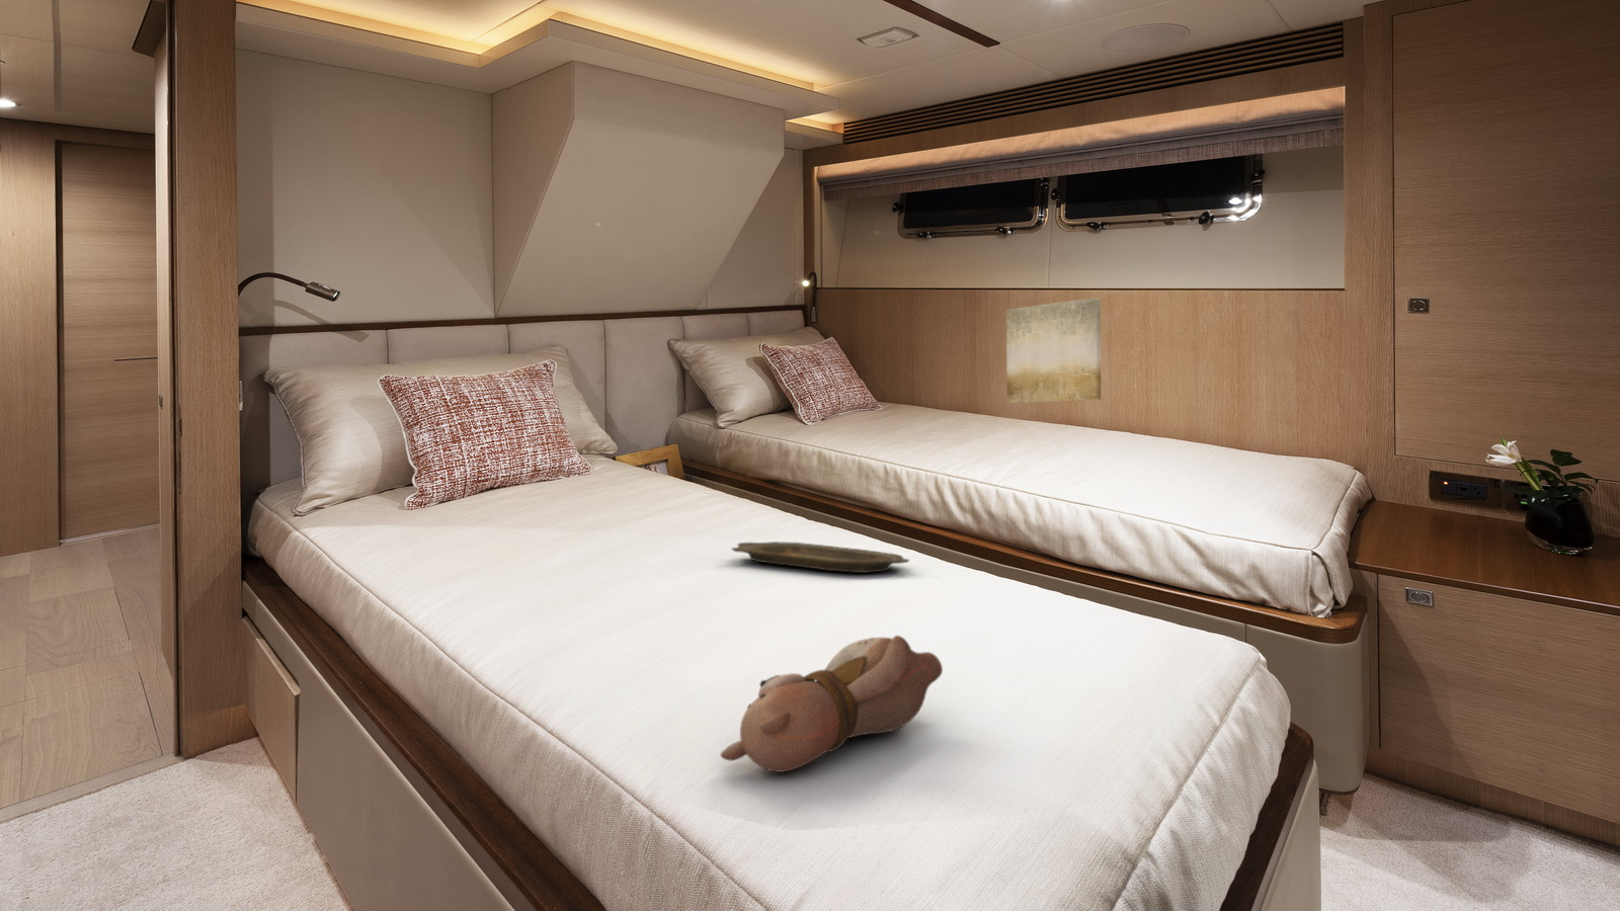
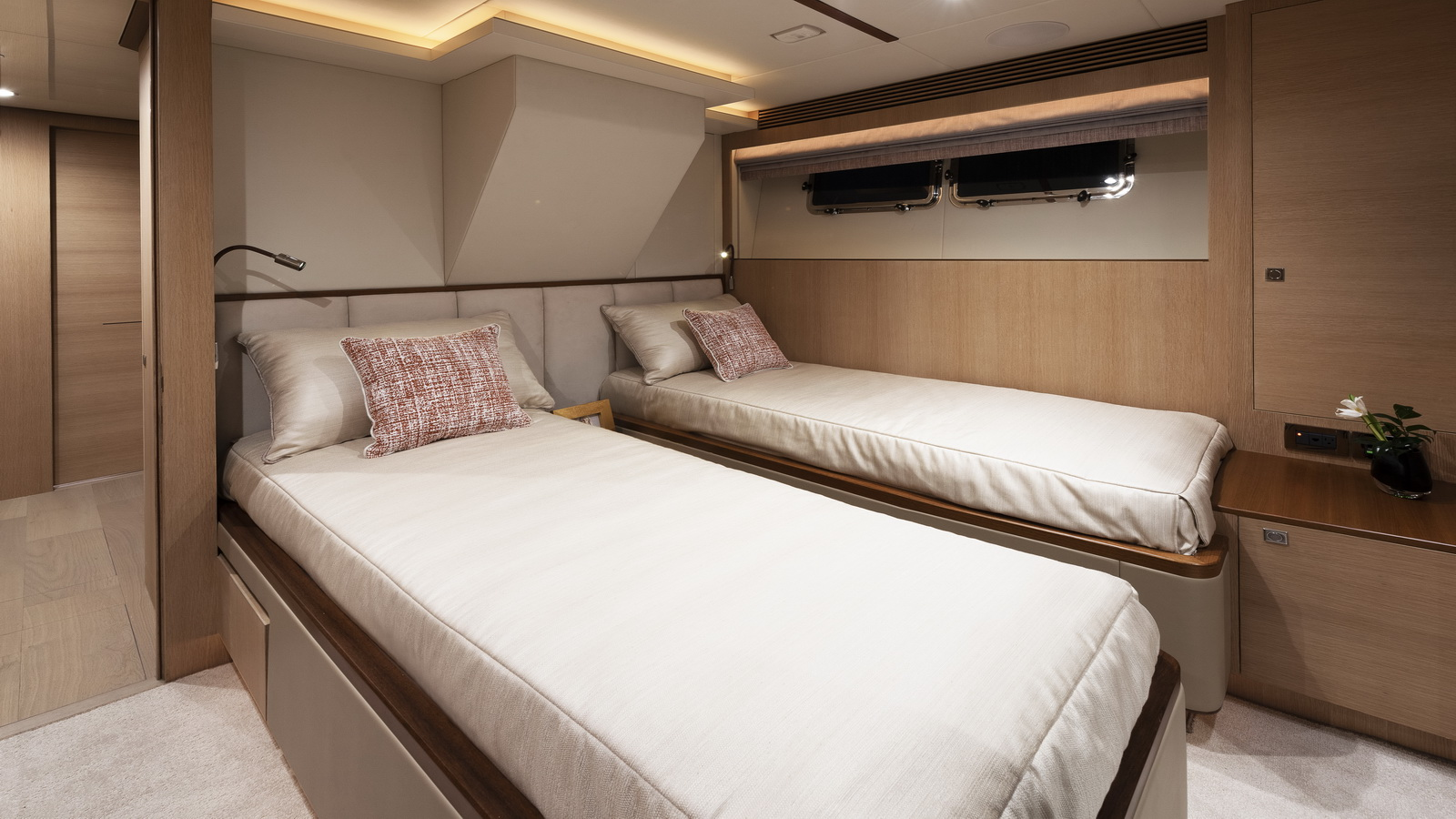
- wall art (1051, 353)
- serving tray (817, 556)
- teddy bear (837, 692)
